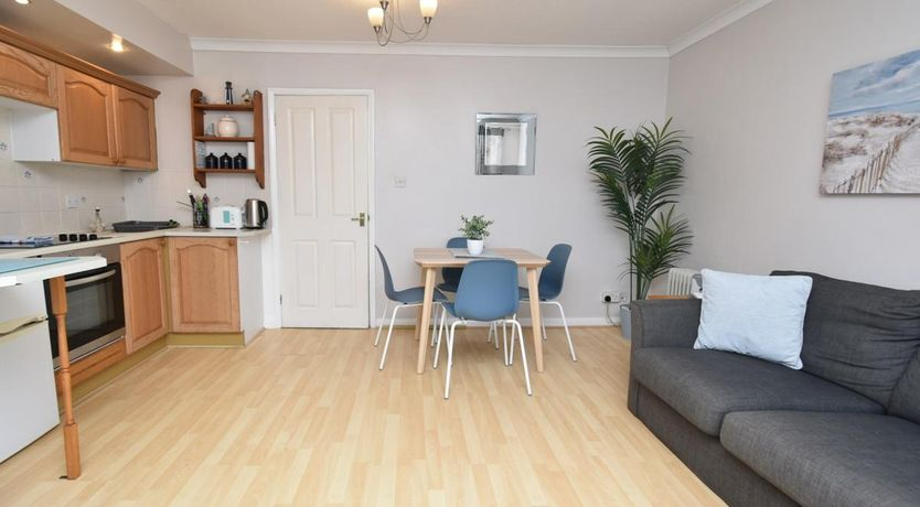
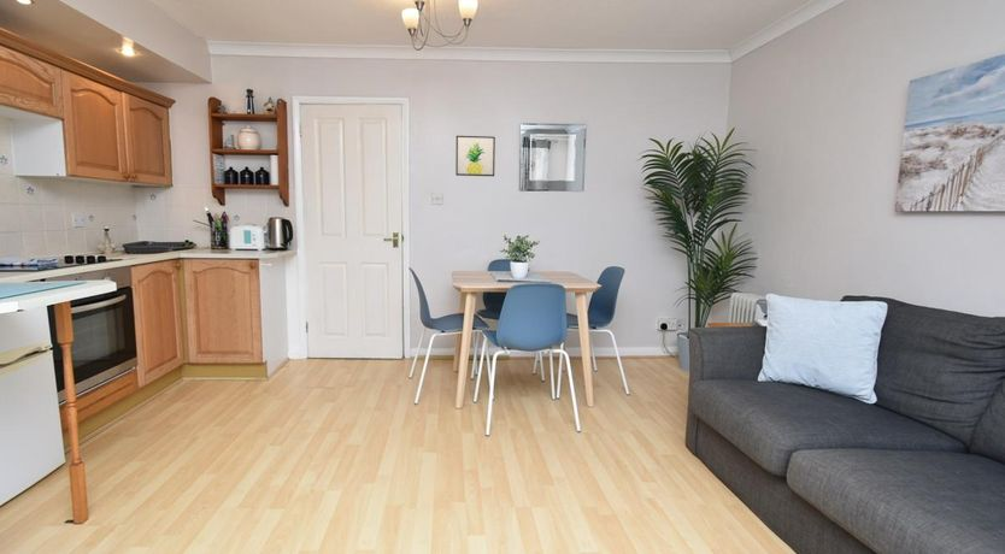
+ wall art (475, 155)
